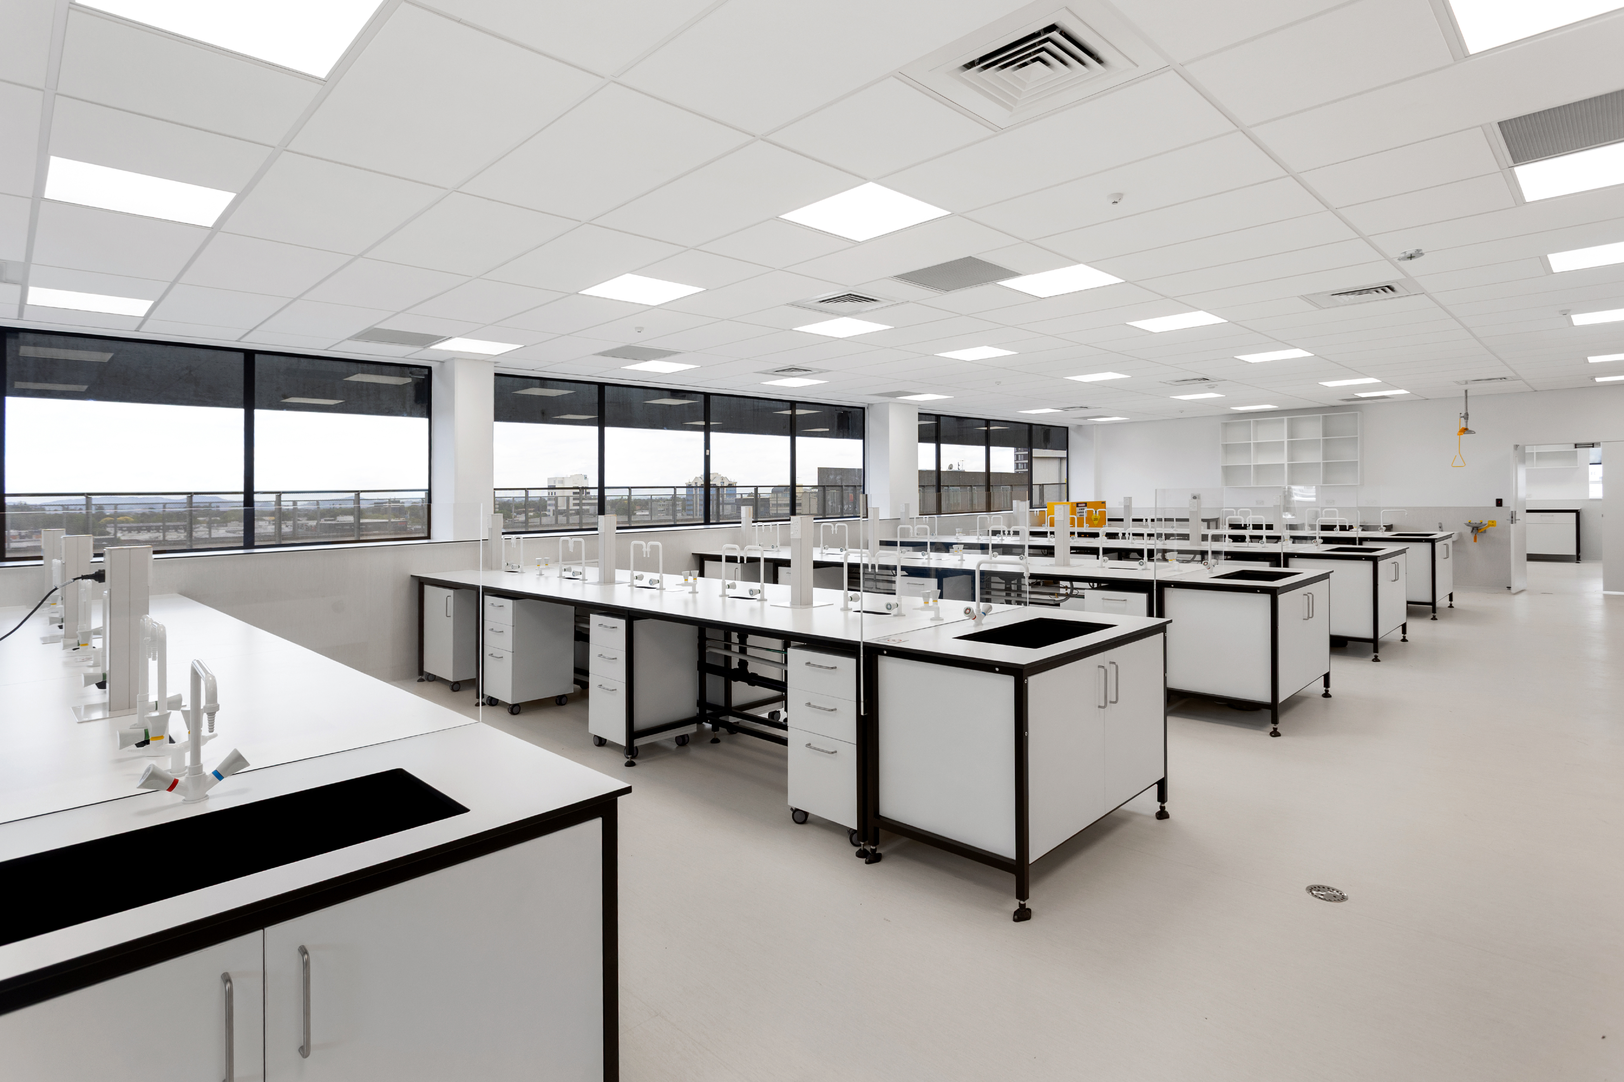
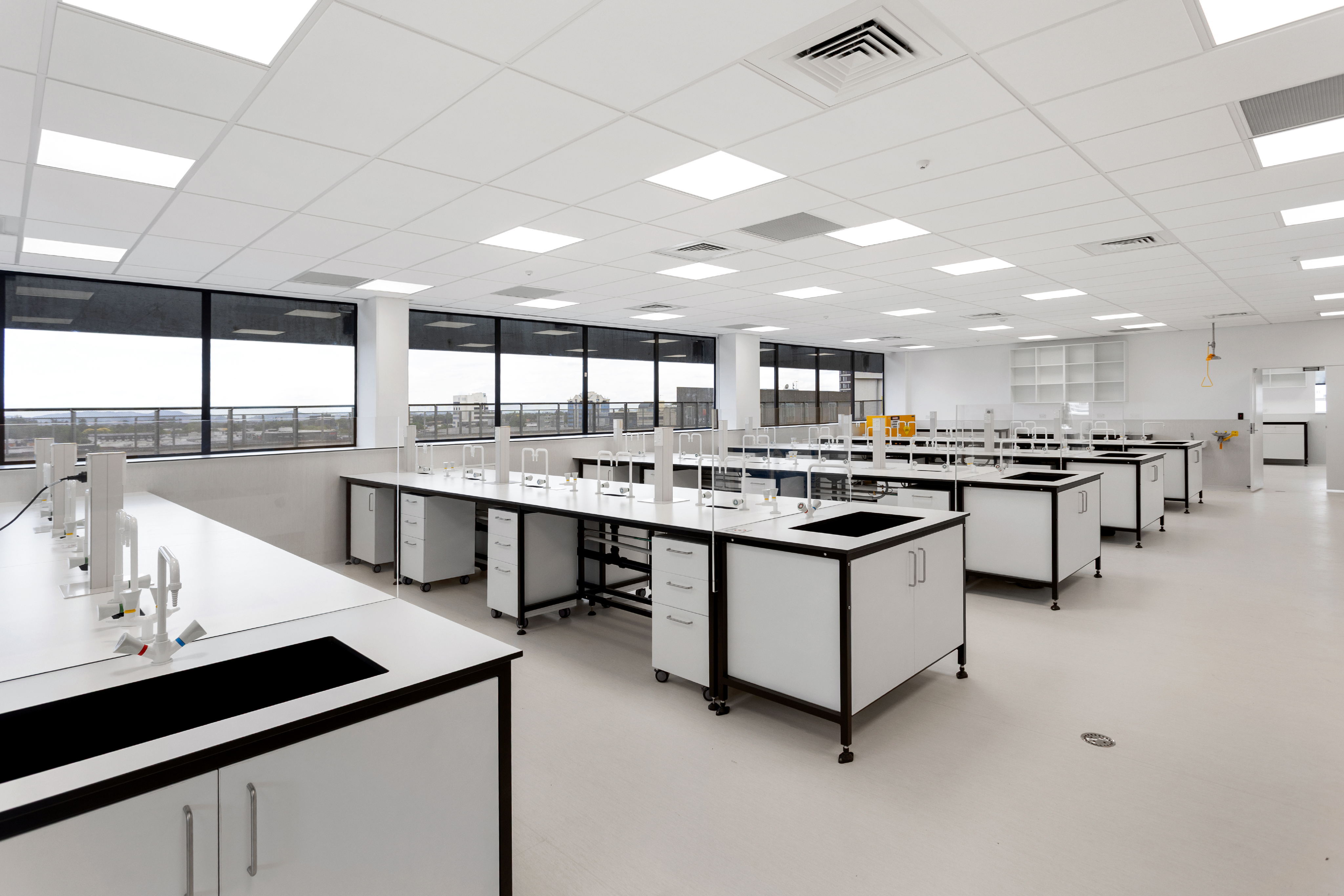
- smoke detector (1410, 255)
